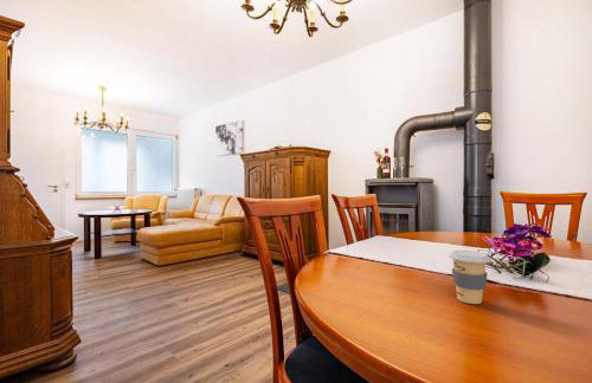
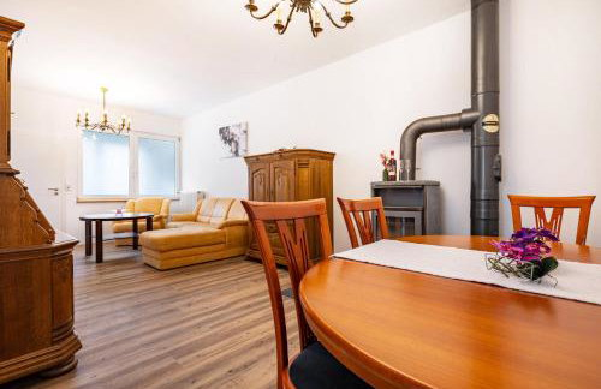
- coffee cup (469, 275)
